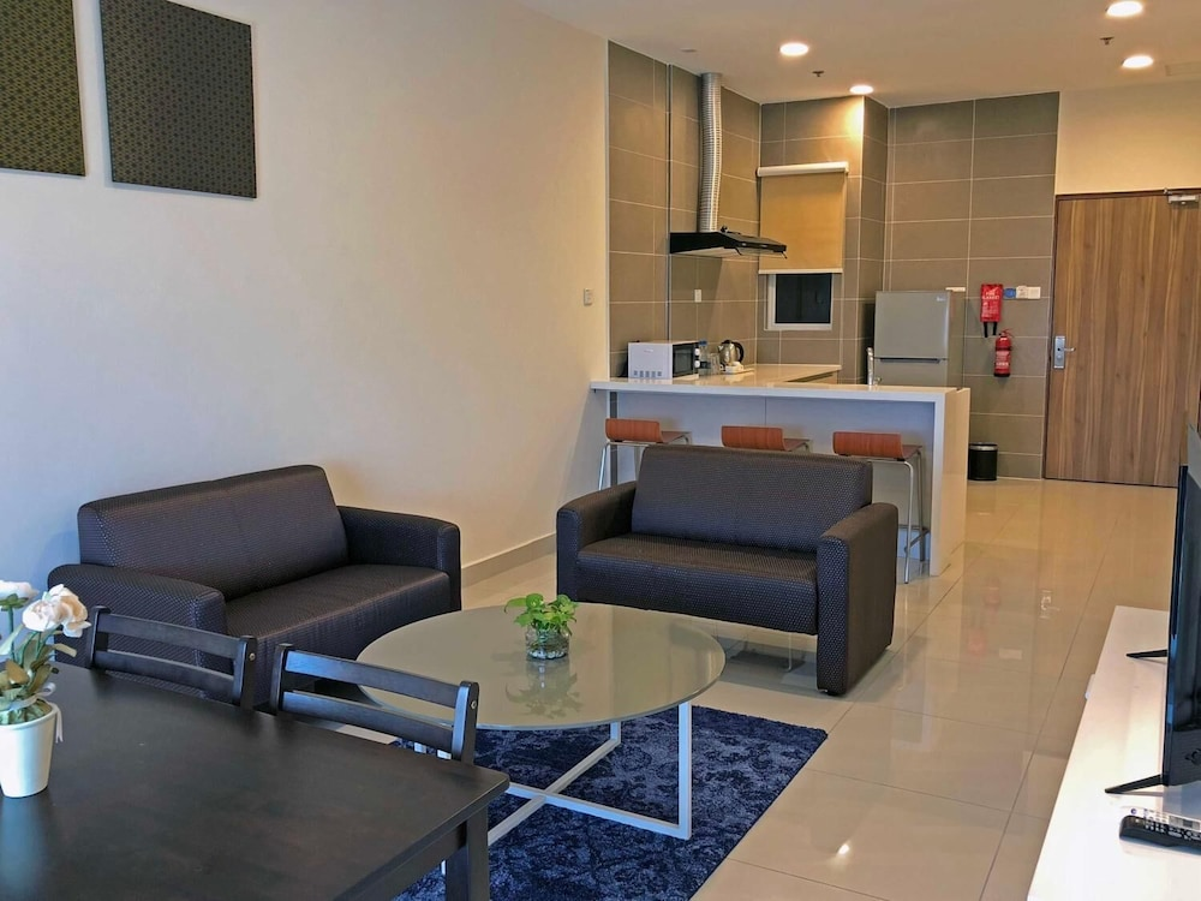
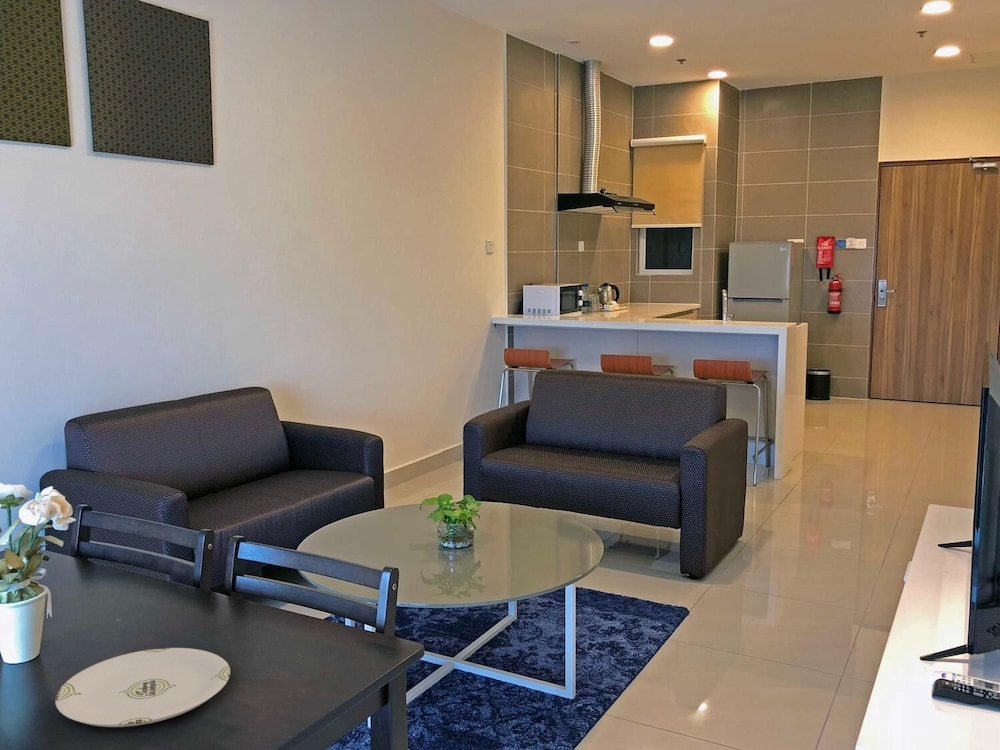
+ plate (146, 688)
